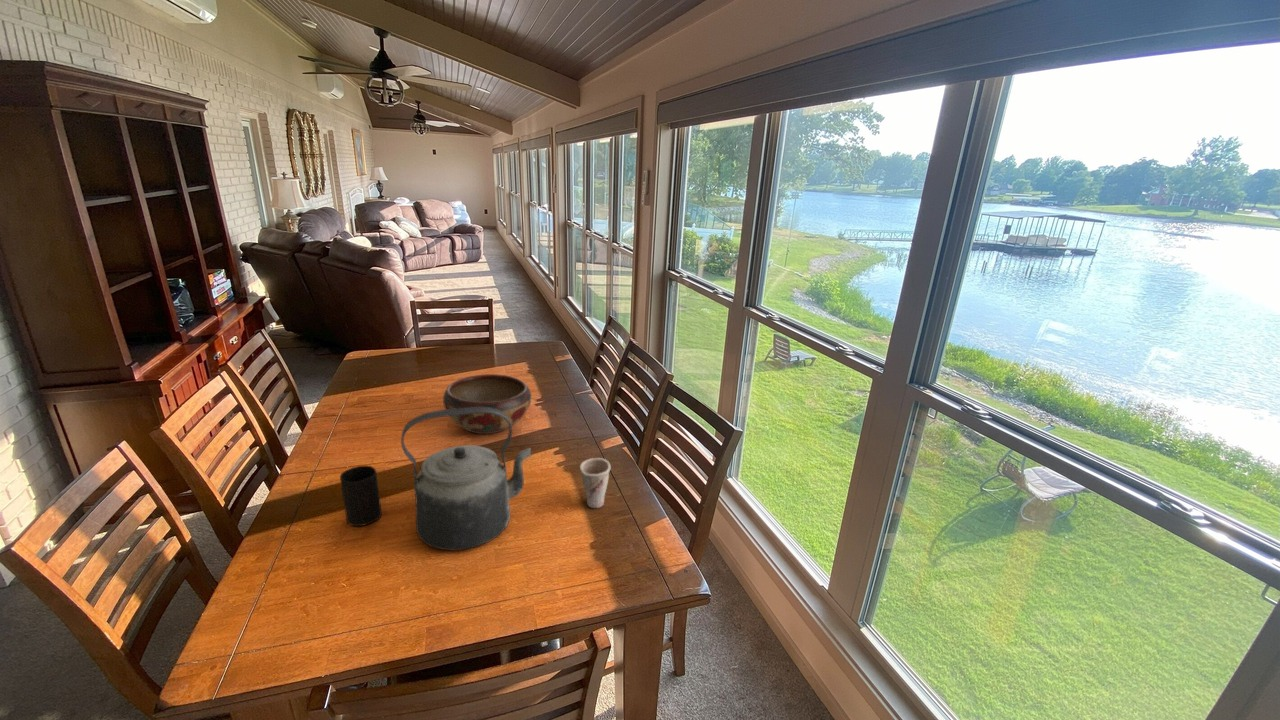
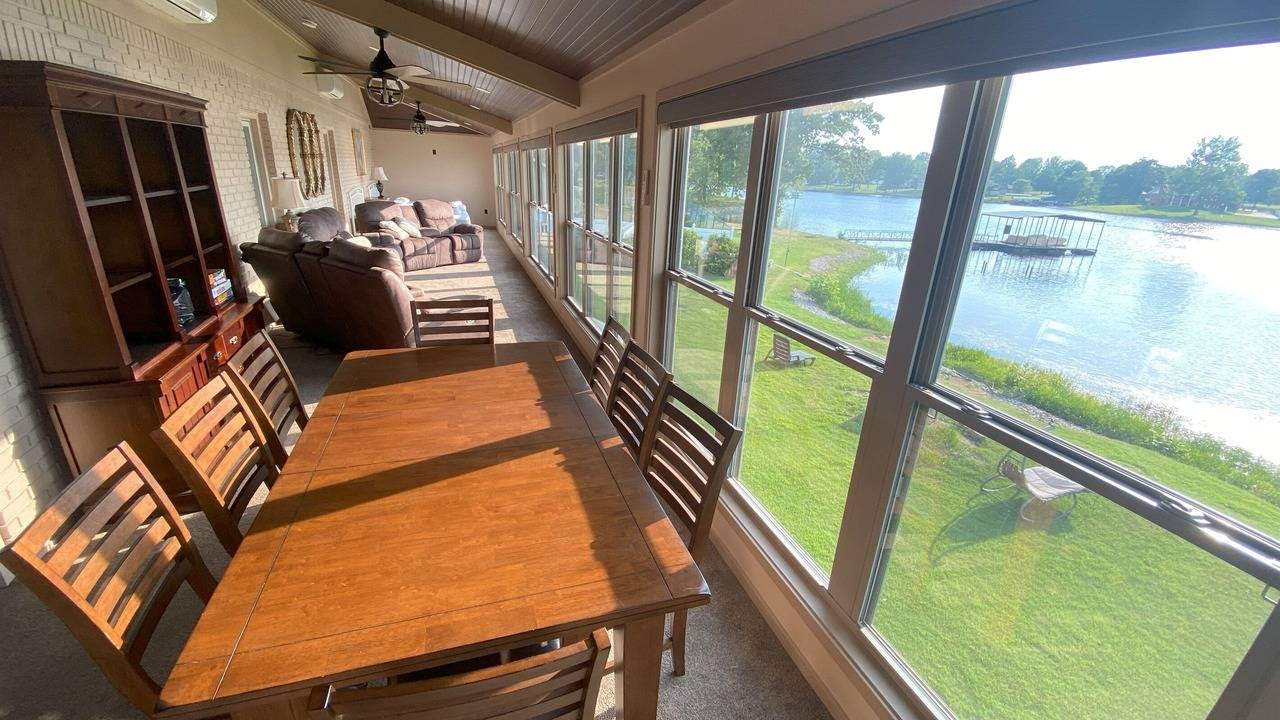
- kettle (470, 467)
- decorative bowl (488, 405)
- cup (361, 495)
- cup (594, 485)
